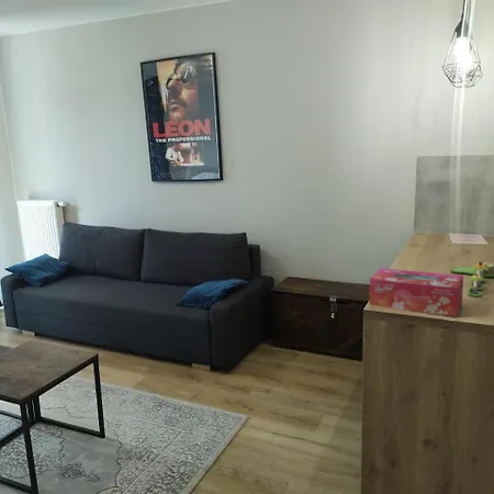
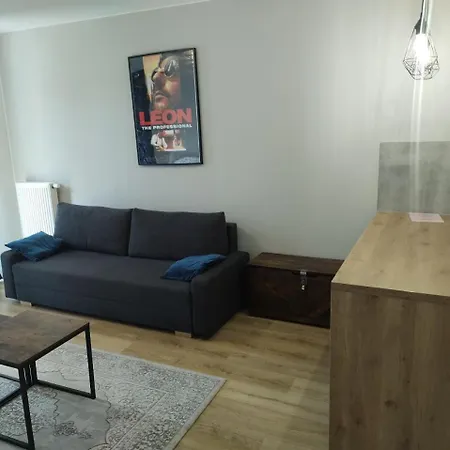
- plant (474, 269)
- tissue box (415, 290)
